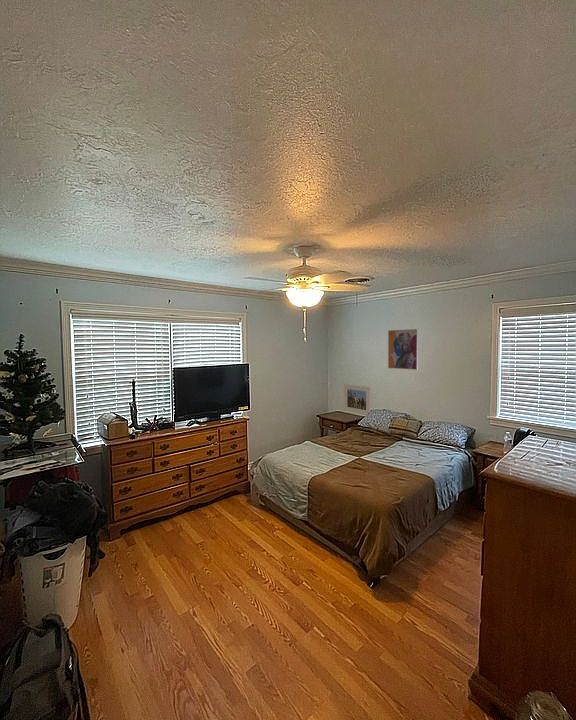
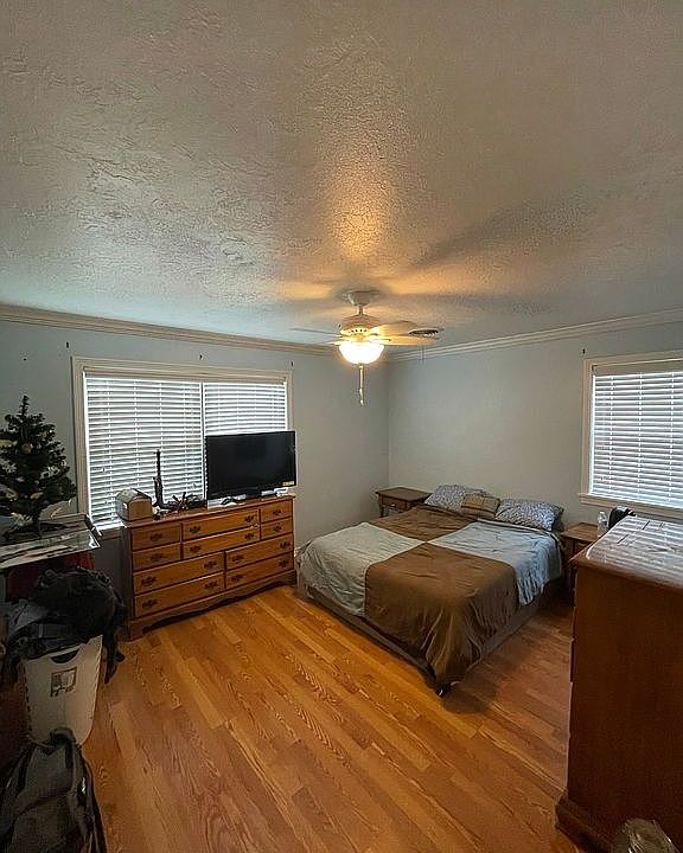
- wall art (402, 349)
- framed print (356, 399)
